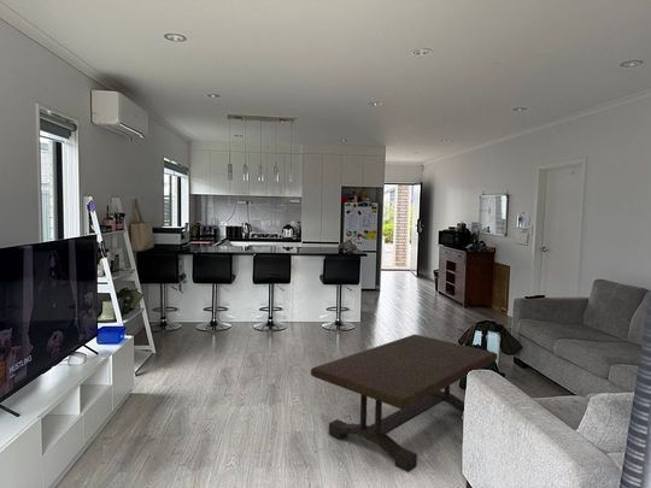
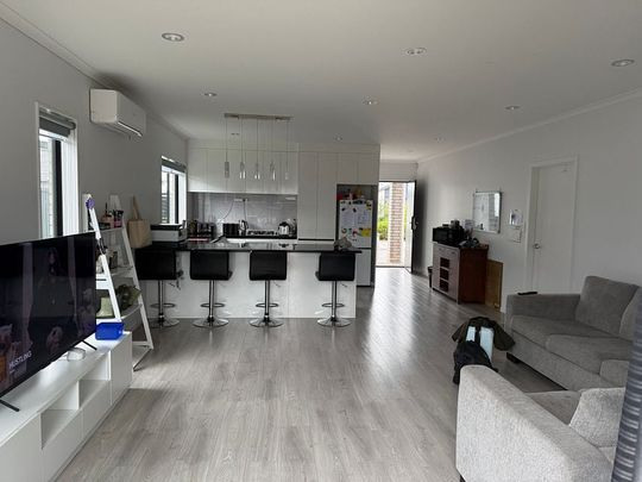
- coffee table (409, 393)
